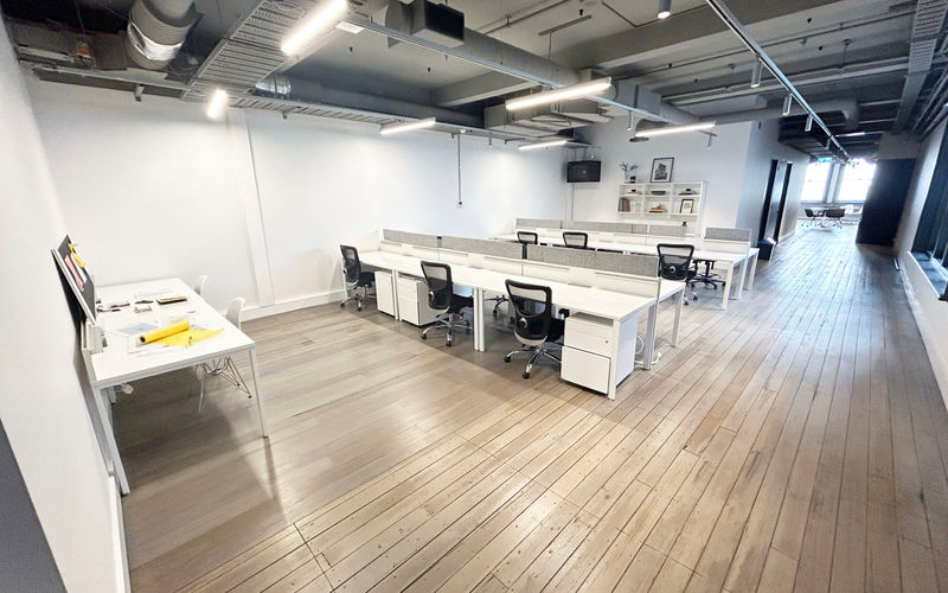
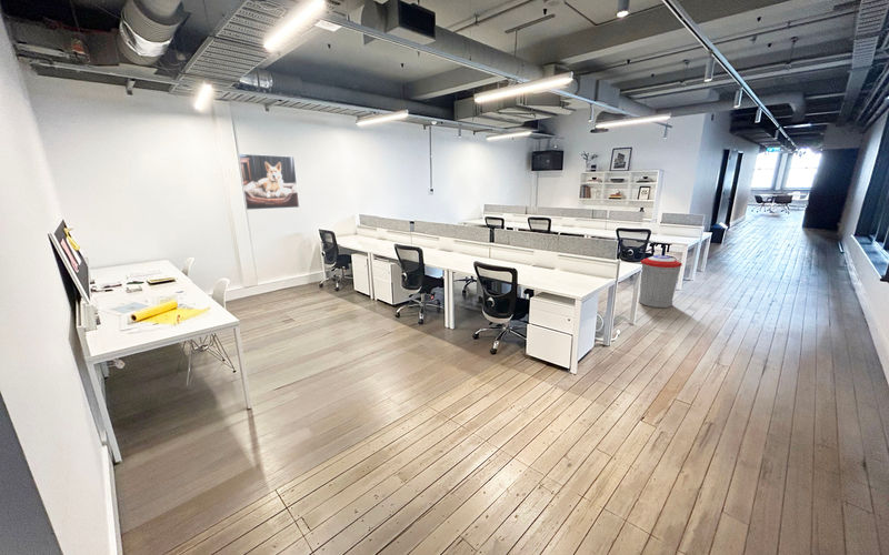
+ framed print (270, 182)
+ trash can (658, 280)
